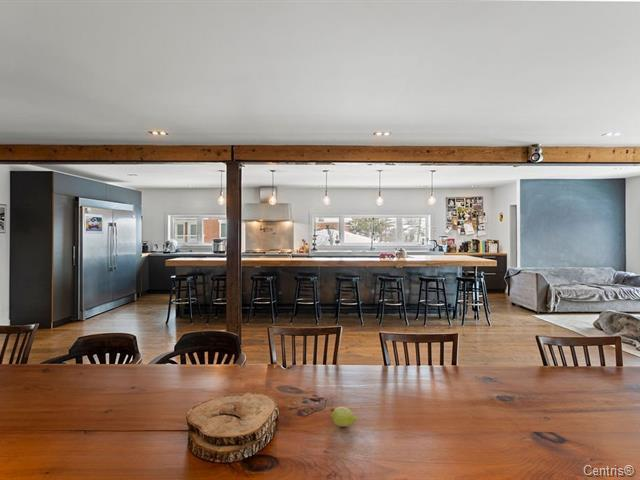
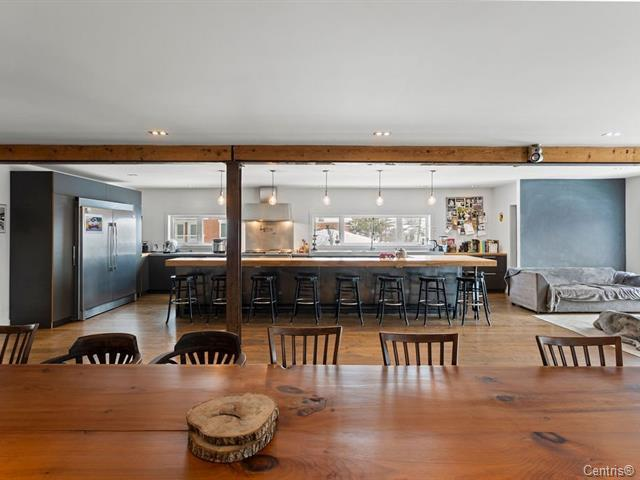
- fruit (343, 416)
